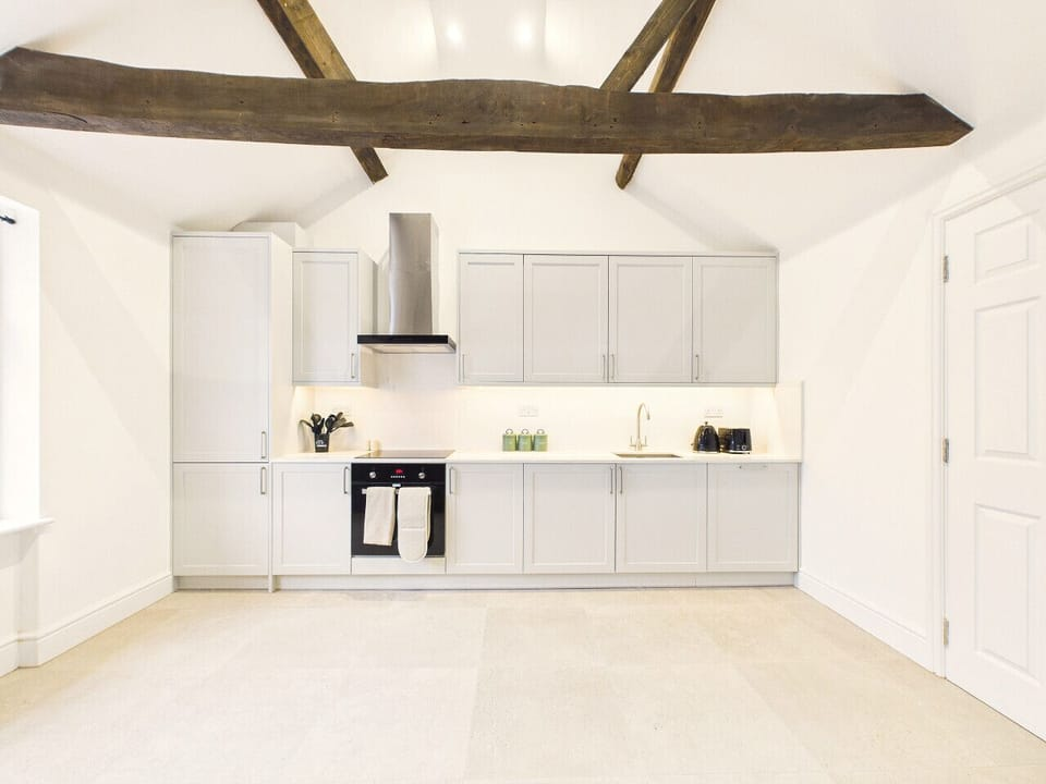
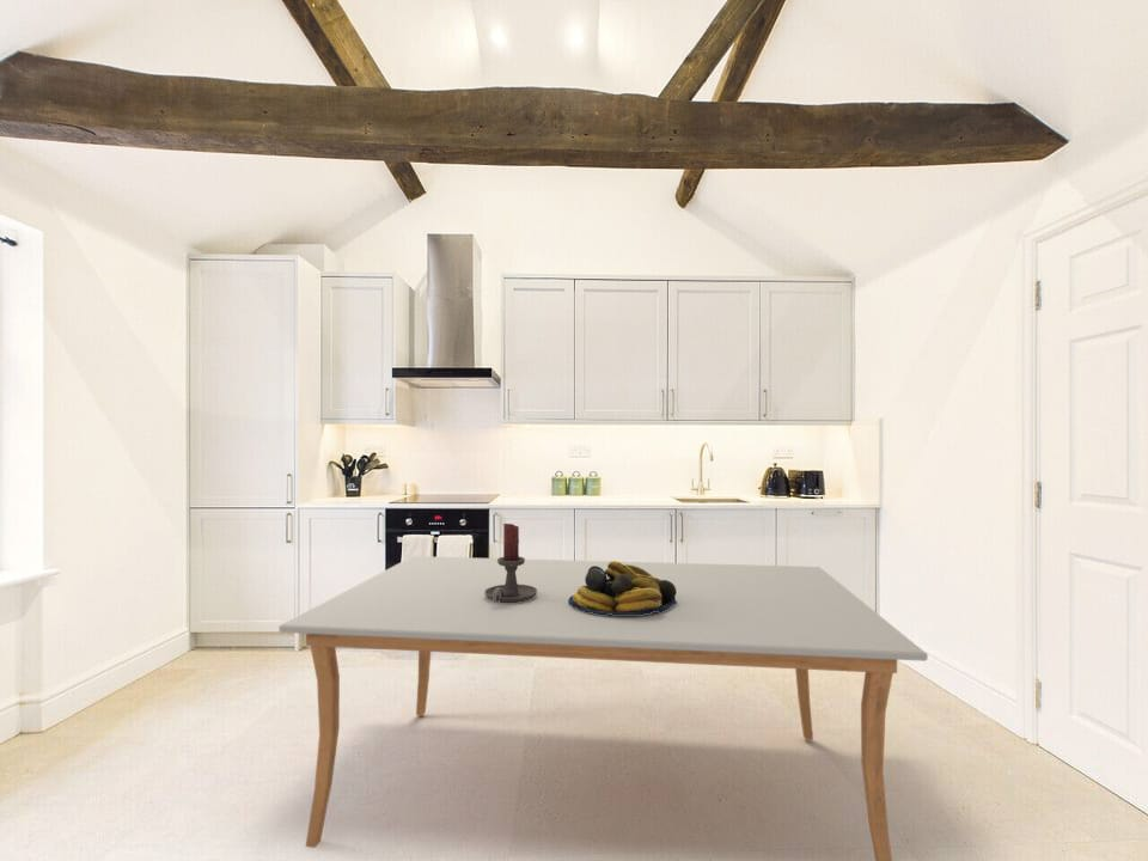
+ fruit bowl (621, 581)
+ candle holder (507, 561)
+ dining table (598, 659)
